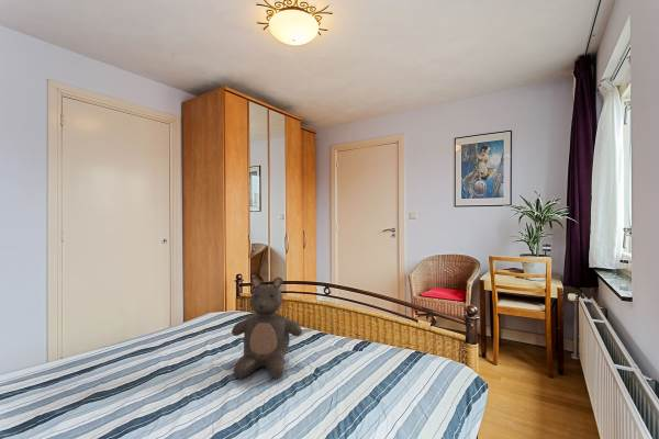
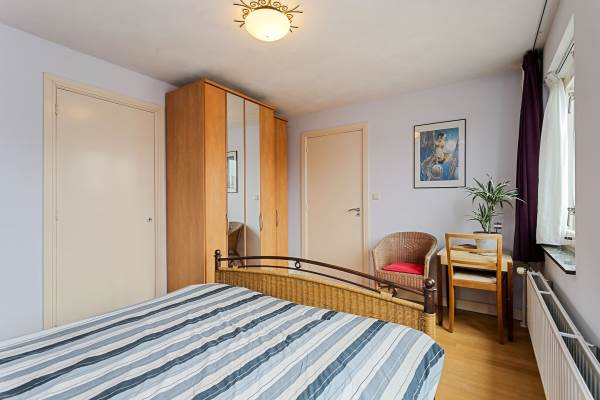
- teddy bear (264, 323)
